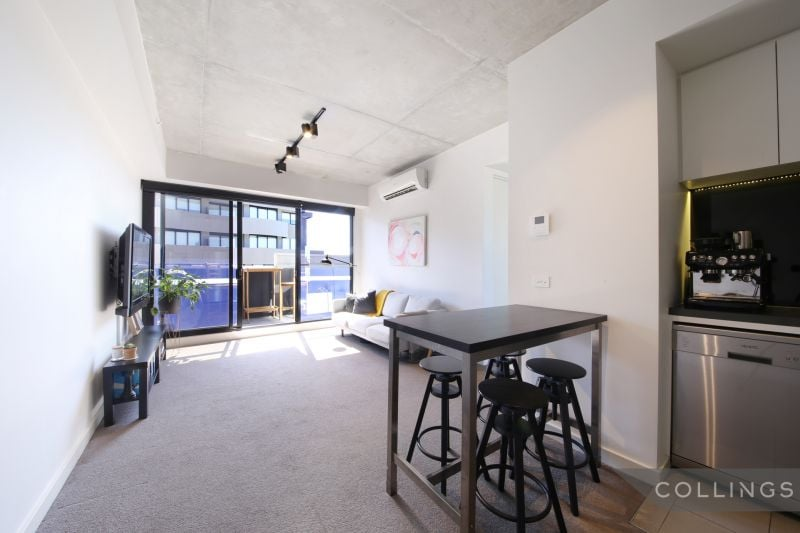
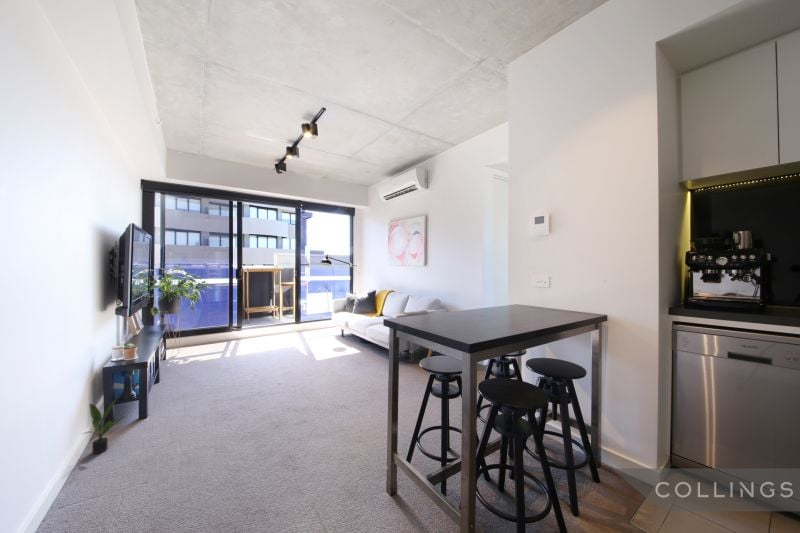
+ potted plant (106, 423)
